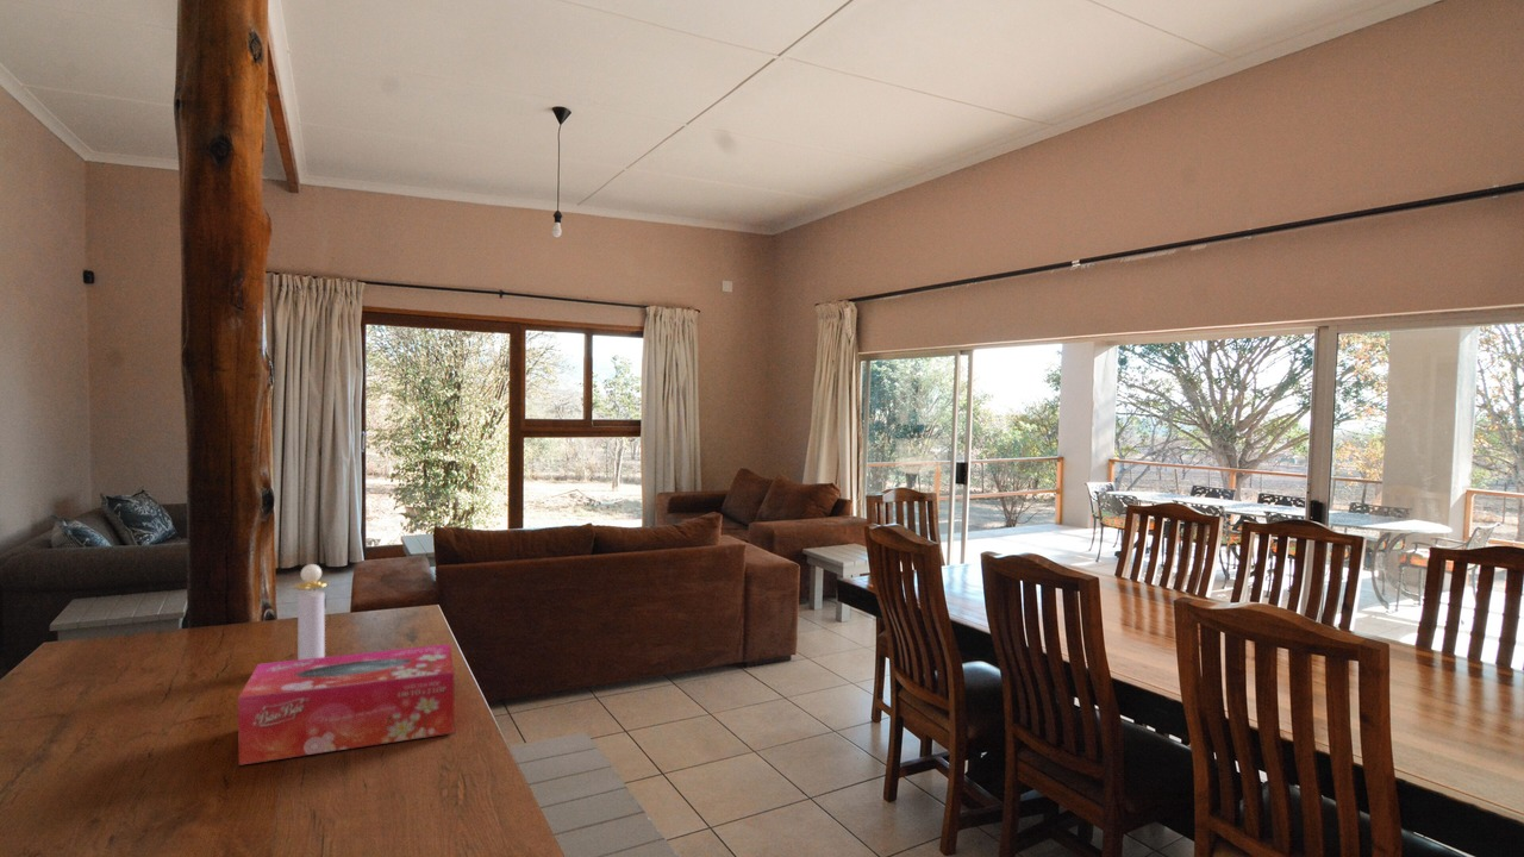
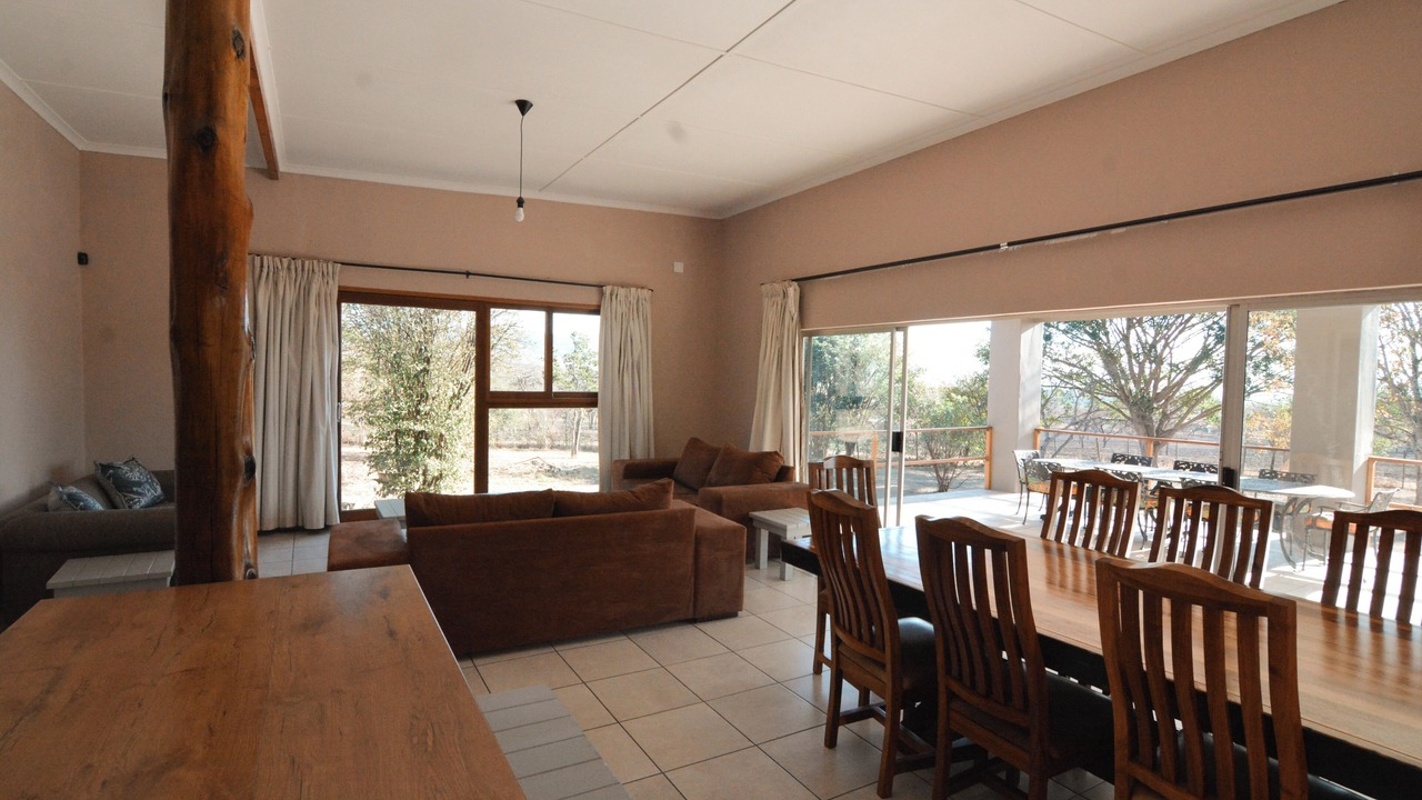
- tissue box (355, 698)
- perfume bottle (311, 614)
